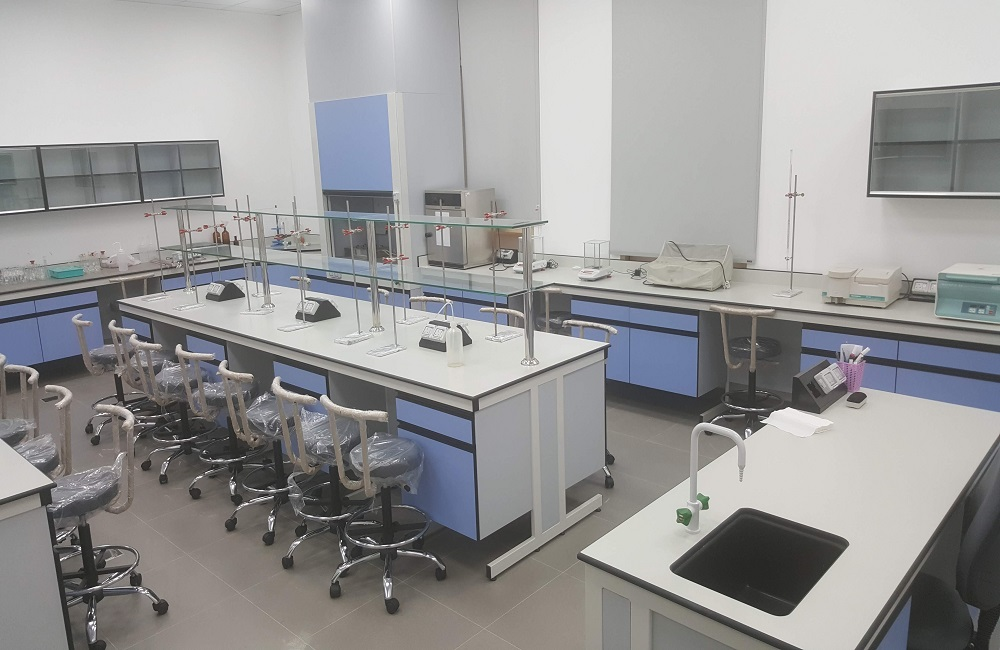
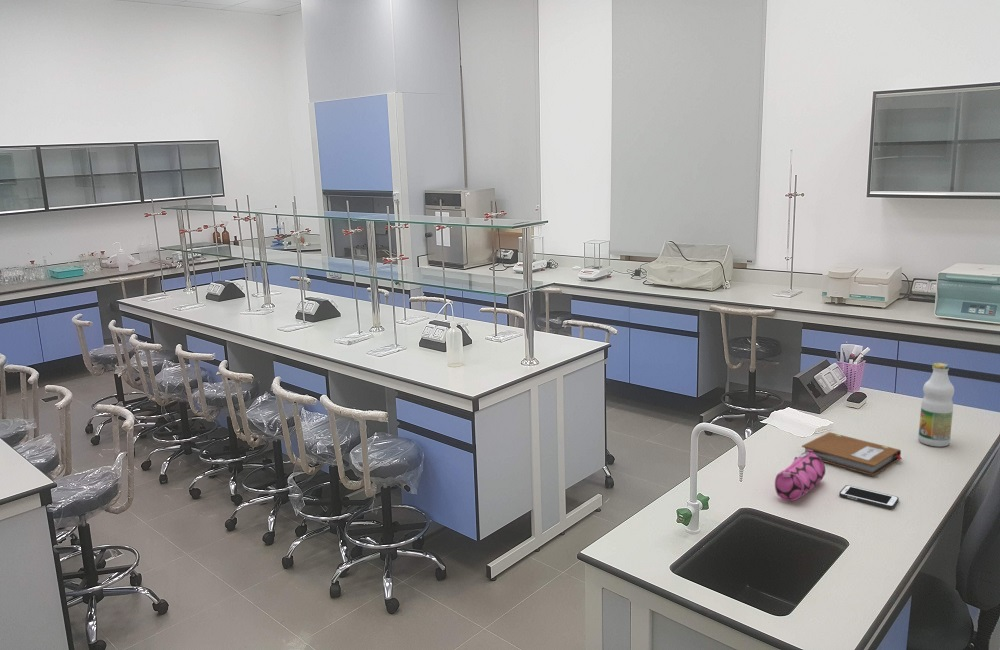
+ notebook (852, 452)
+ bottle (937, 403)
+ cell phone (868, 496)
+ pencil case (799, 474)
